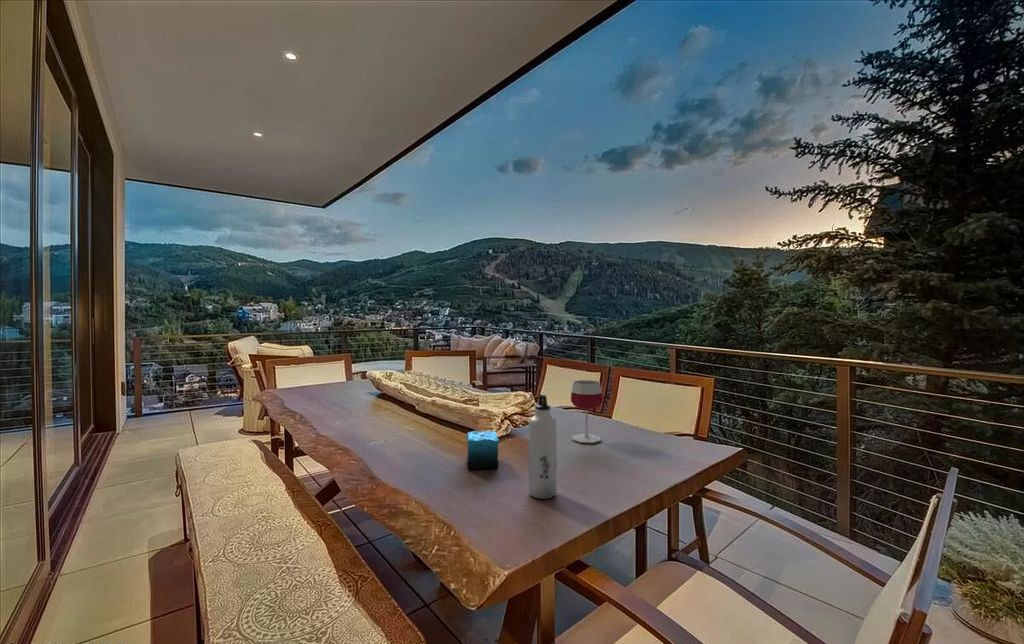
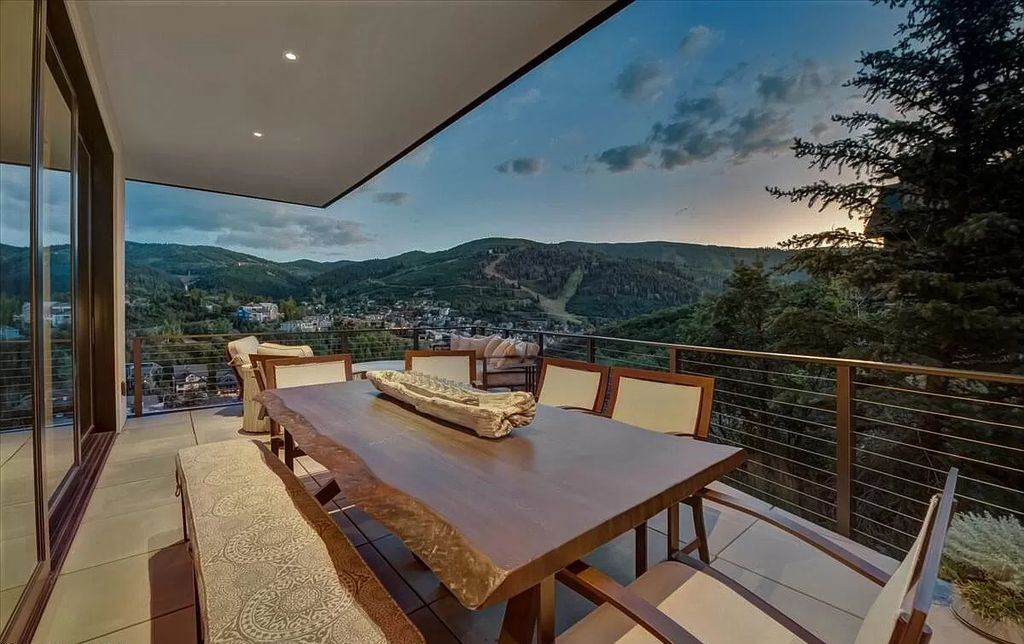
- candle (482, 443)
- wineglass (586, 410)
- water bottle (542, 444)
